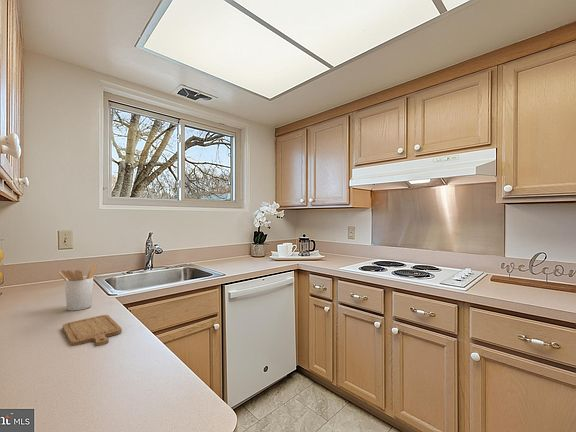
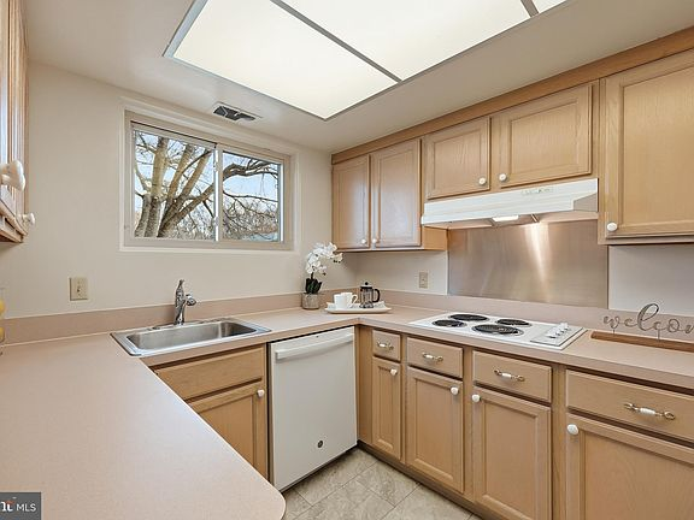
- utensil holder (77, 287)
- chopping board (93, 330)
